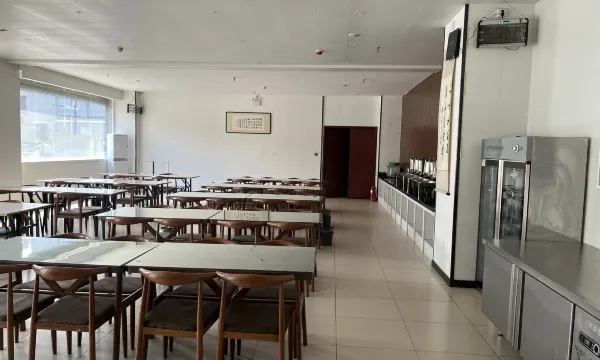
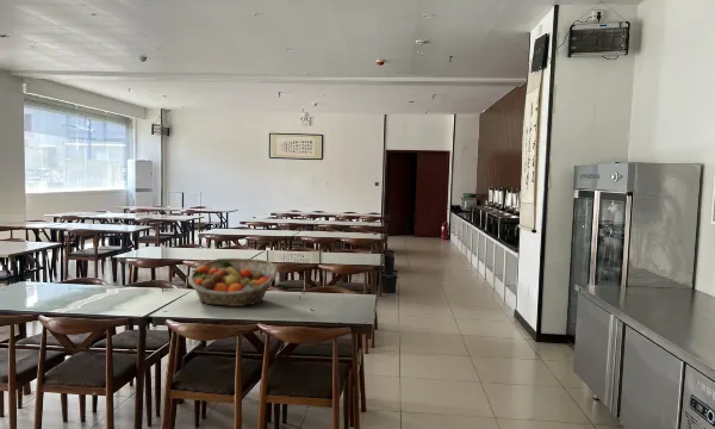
+ fruit basket (232, 280)
